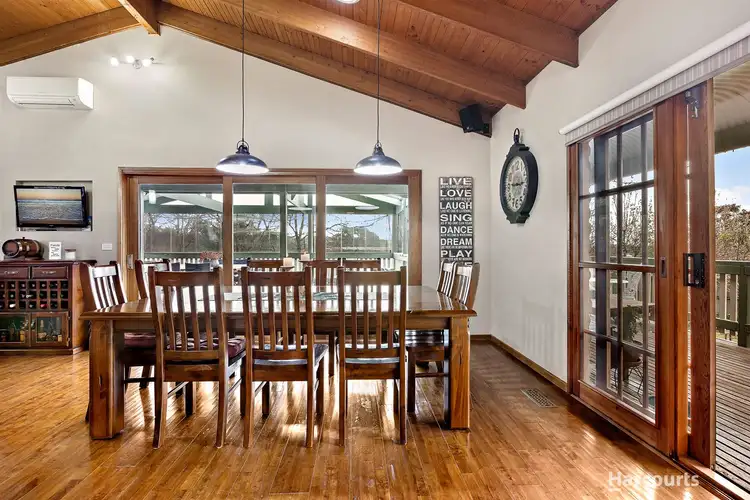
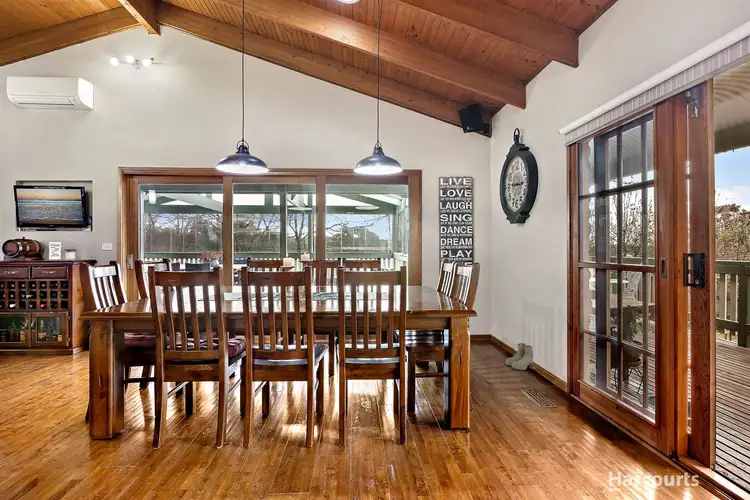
+ boots (520, 355)
